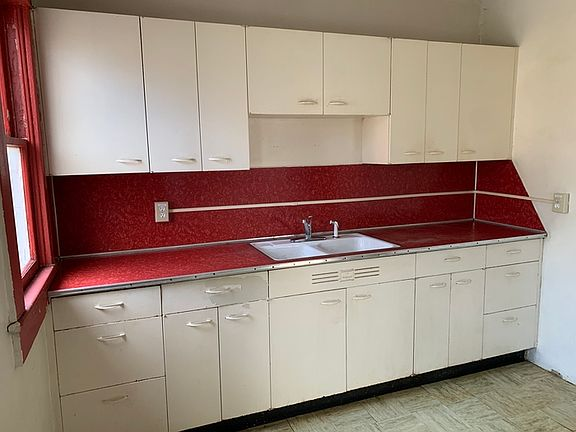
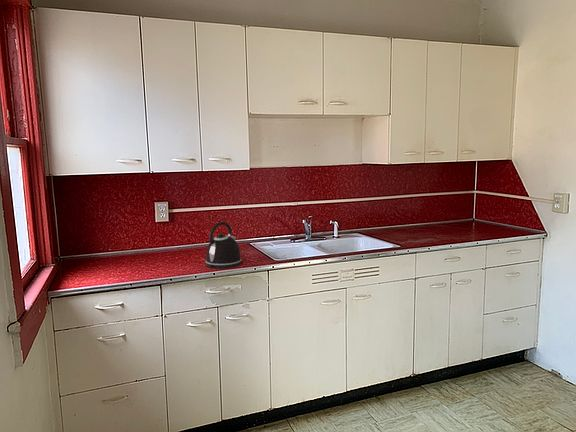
+ kettle (222, 243)
